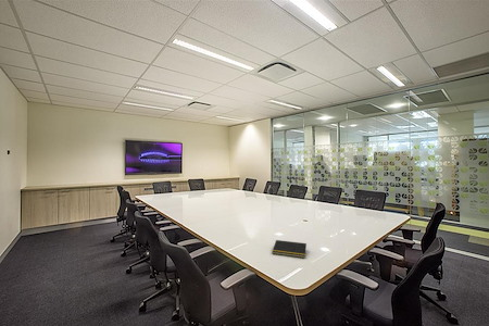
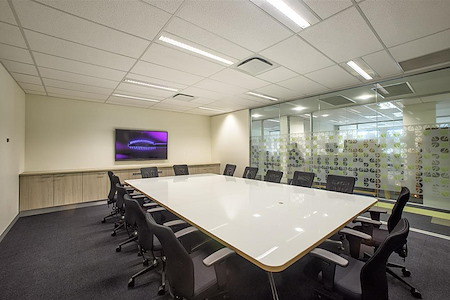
- notepad (289, 248)
